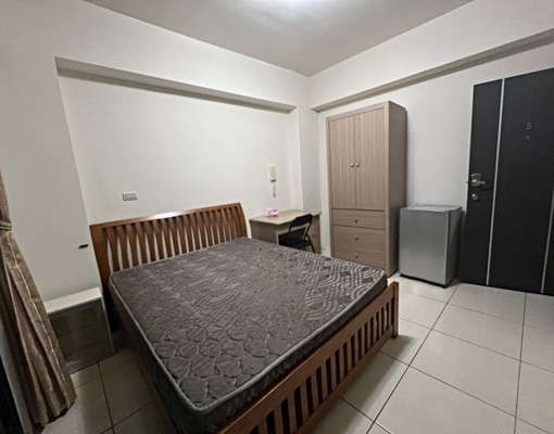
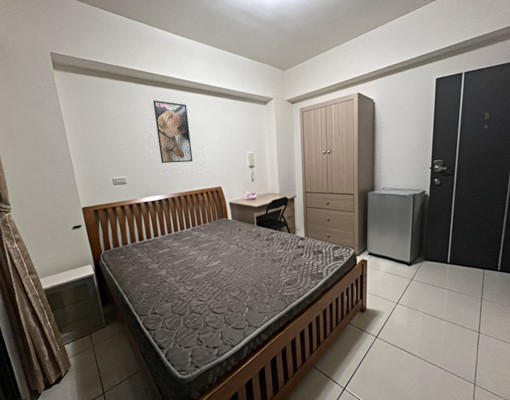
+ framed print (174, 133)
